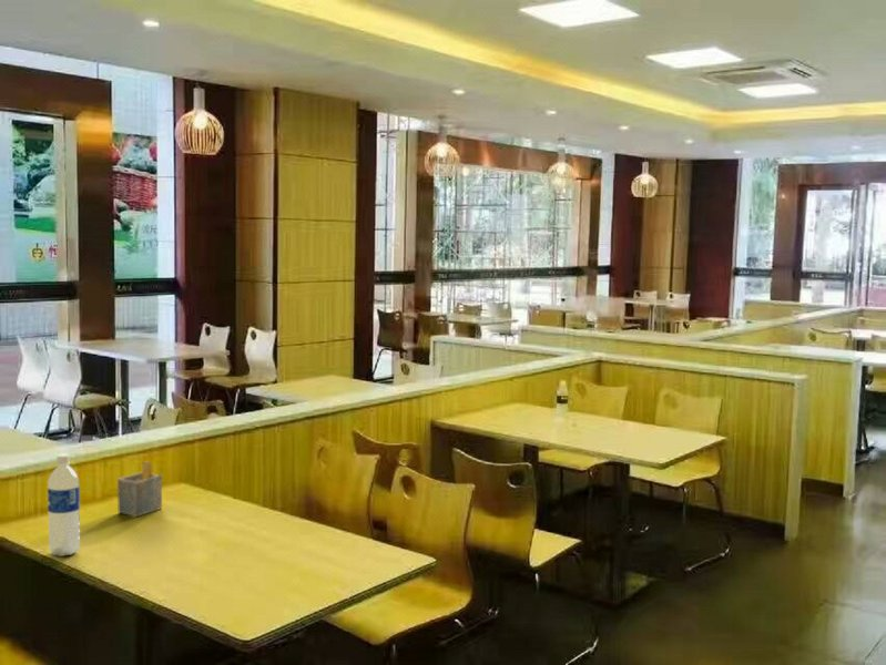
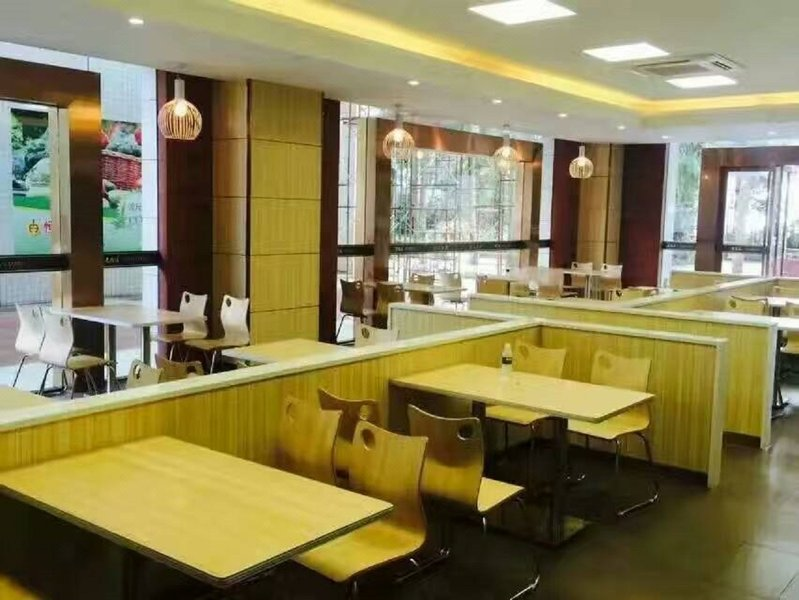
- napkin holder (140, 488)
- water bottle (63, 503)
